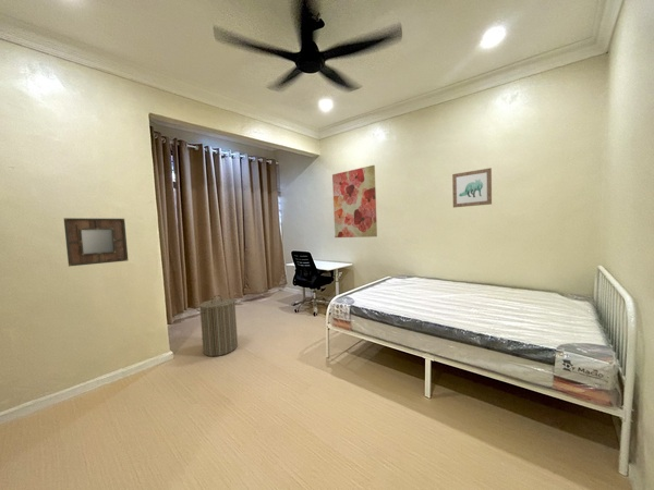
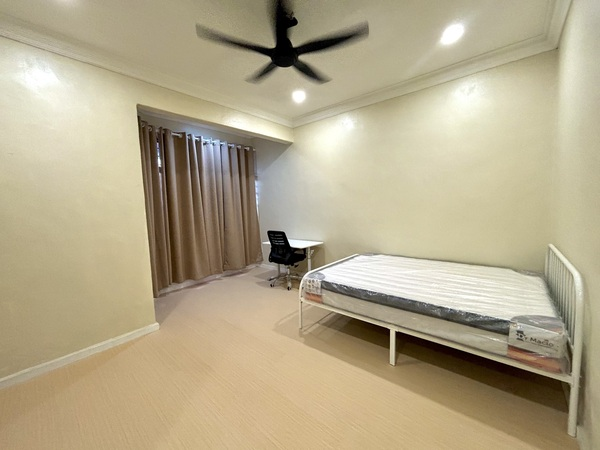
- laundry hamper (219, 321)
- wall art (471, 188)
- wall art (353, 204)
- home mirror (98, 241)
